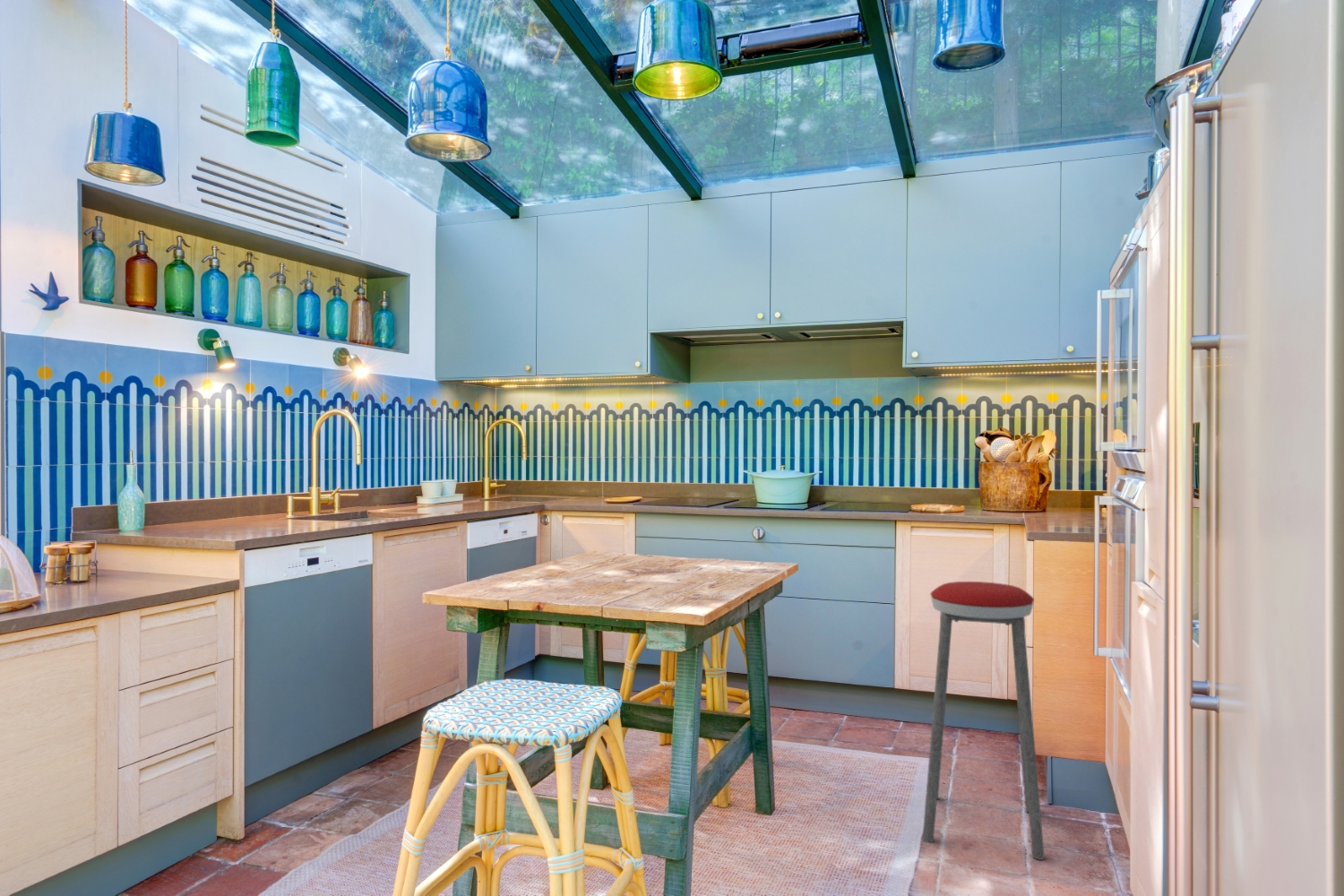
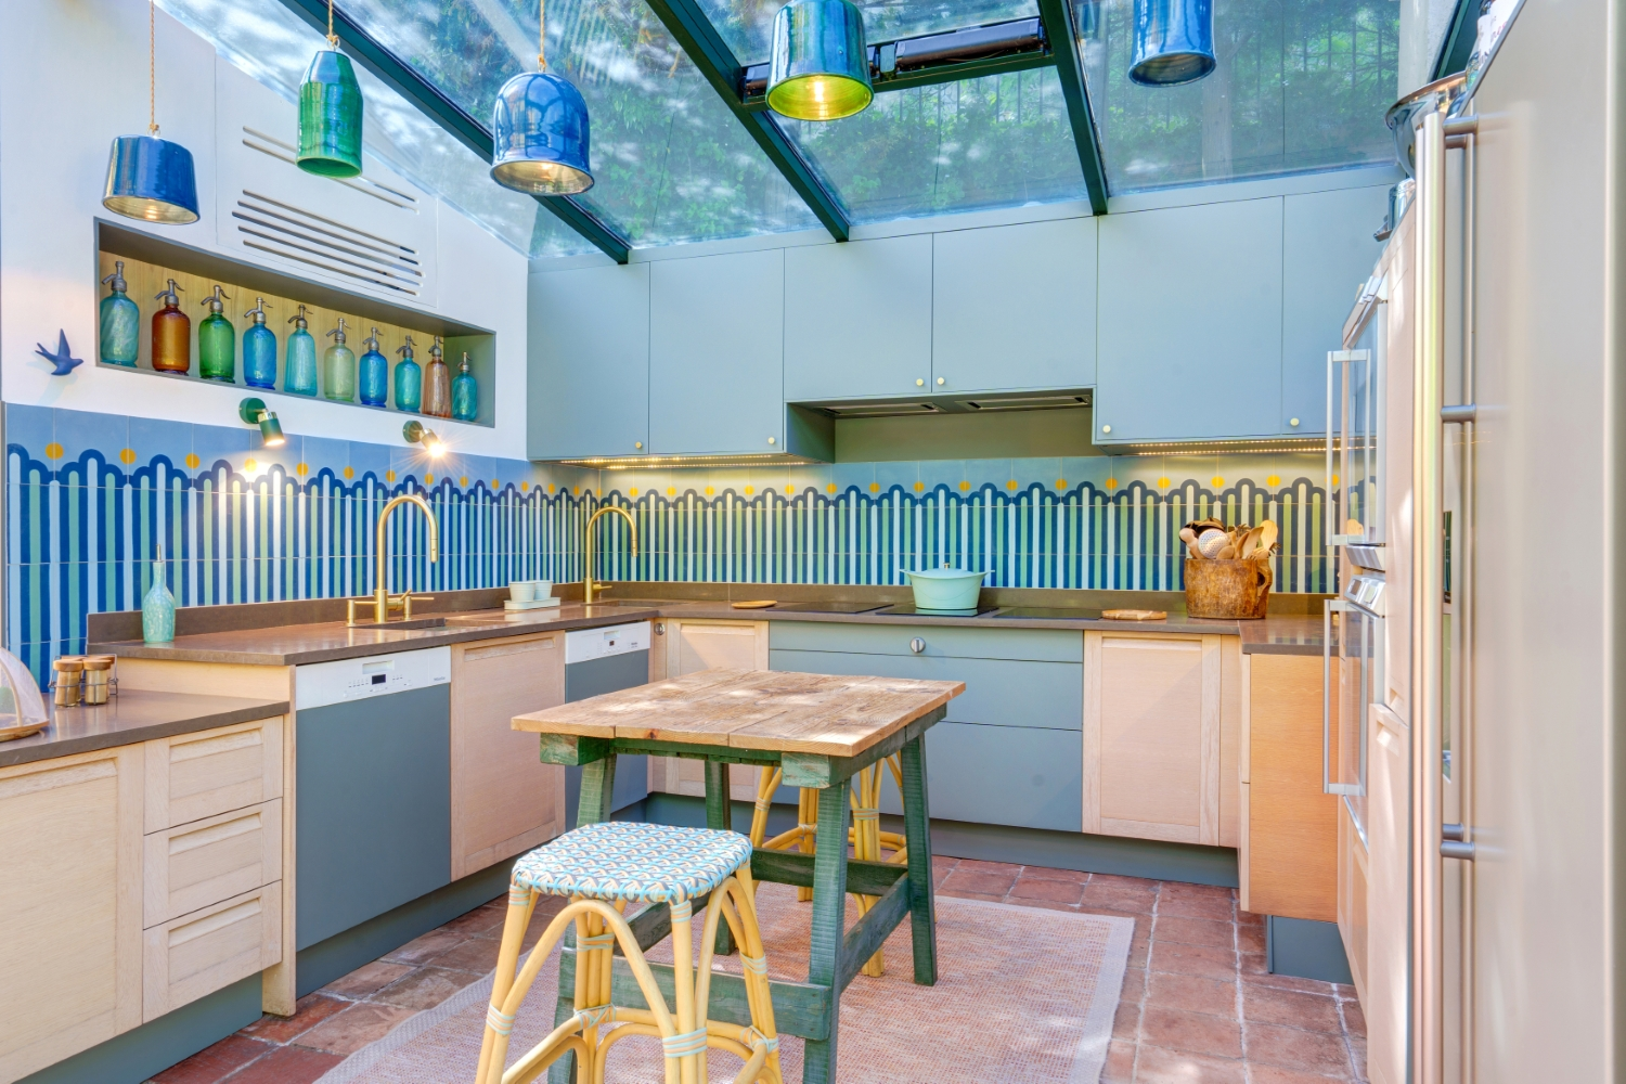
- music stool (1017, 702)
